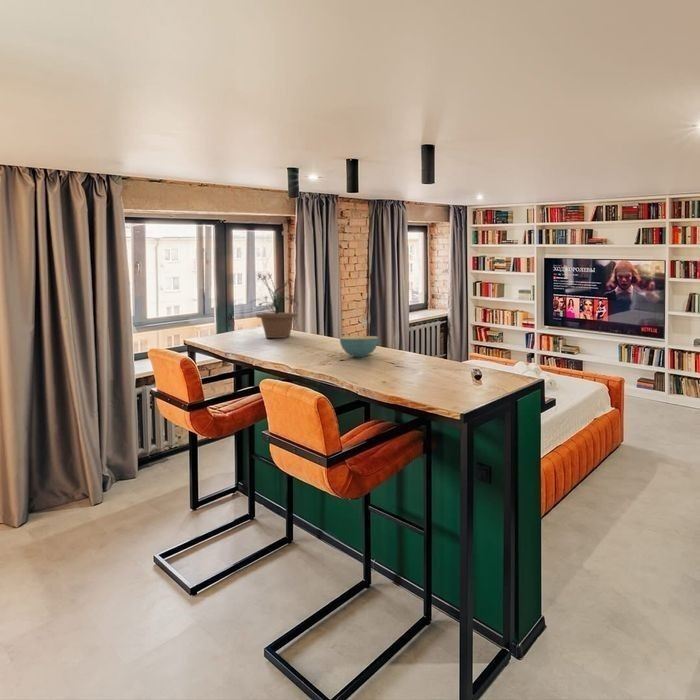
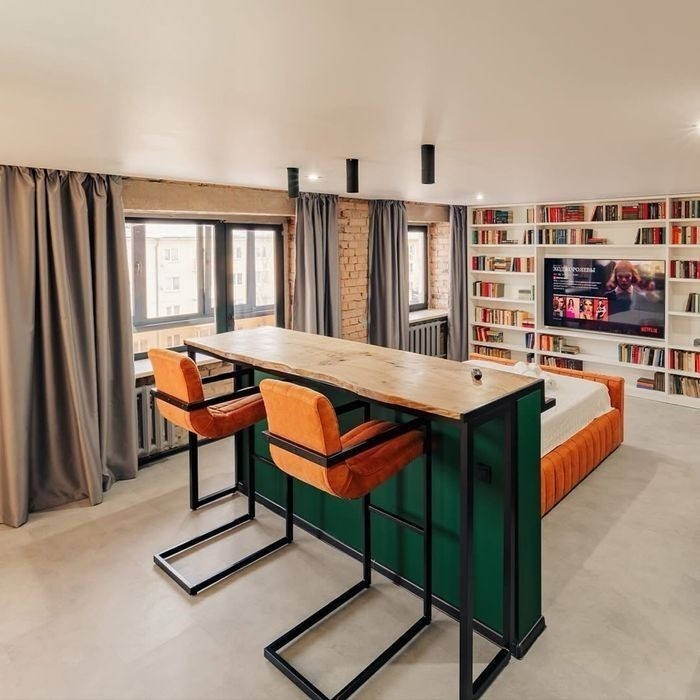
- cereal bowl (359, 347)
- potted plant (274, 304)
